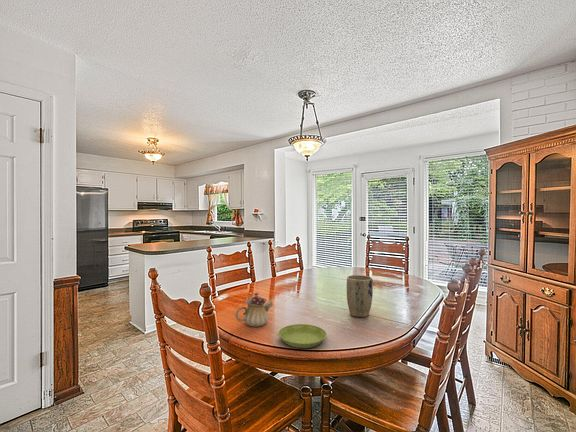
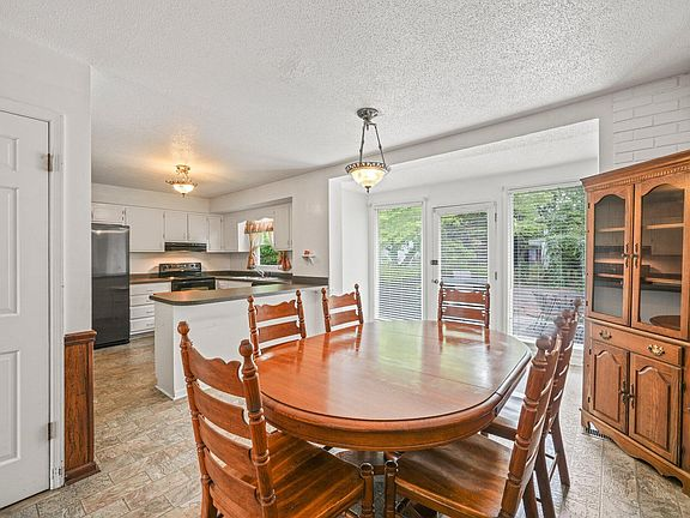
- saucer (302, 336)
- teapot (254, 308)
- plant pot (359, 295)
